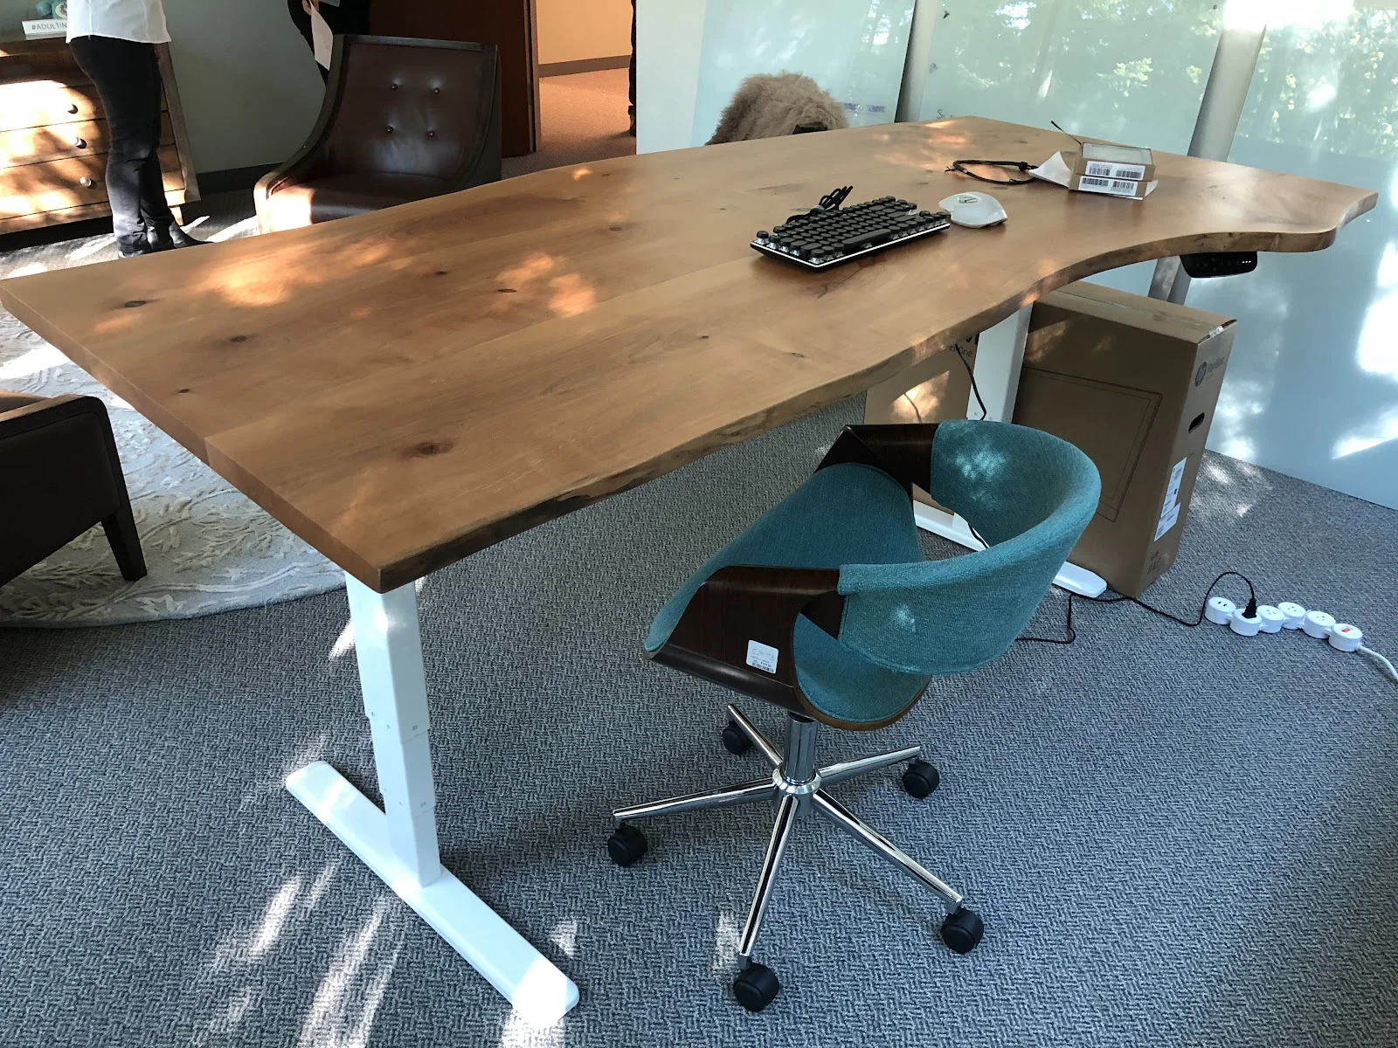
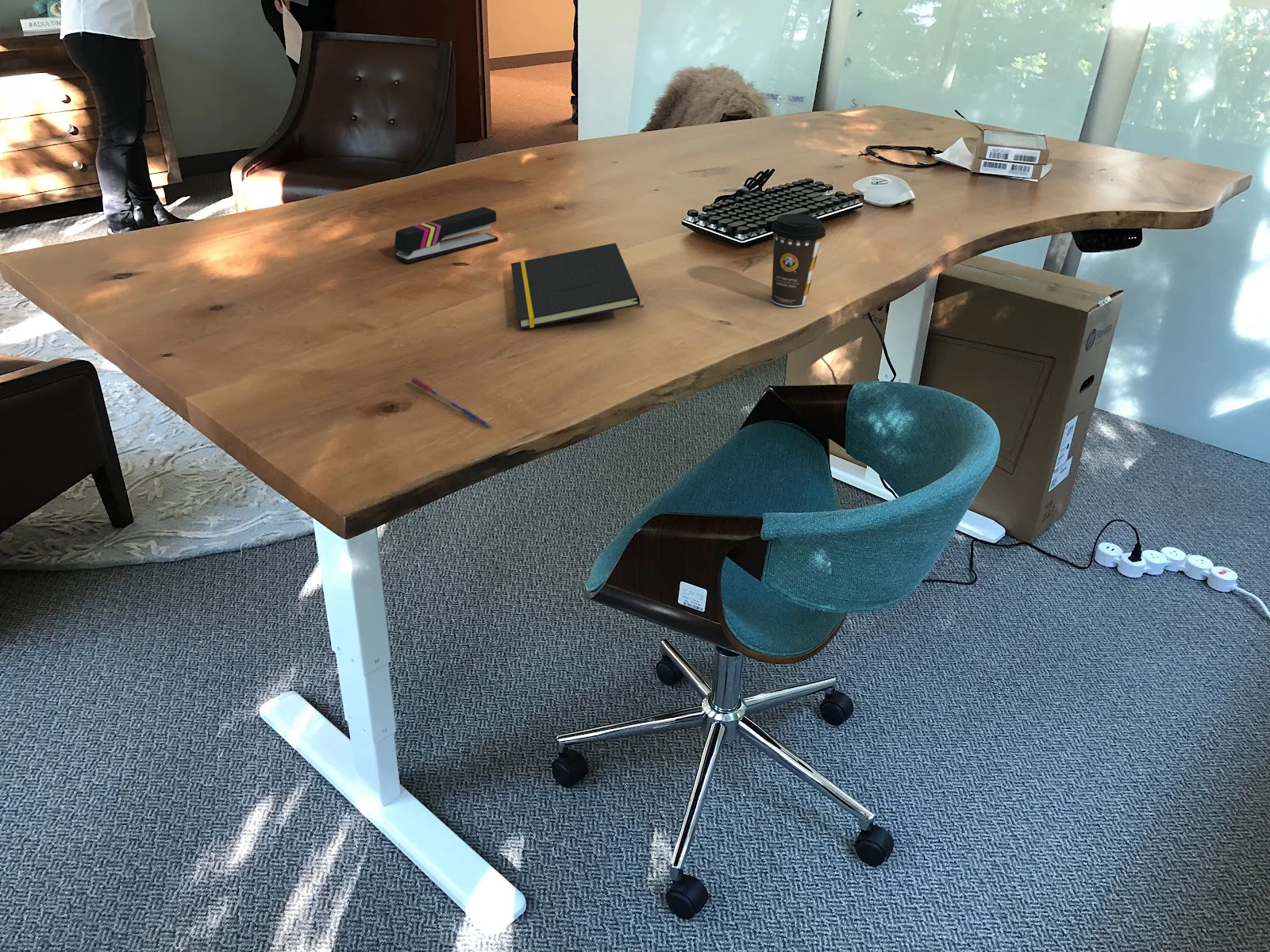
+ coffee cup (794, 261)
+ pen (451, 401)
+ notepad (571, 282)
+ stapler (447, 233)
